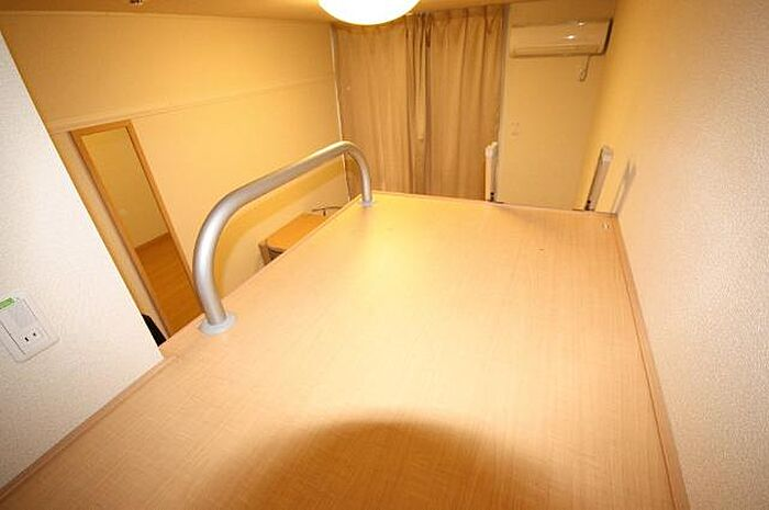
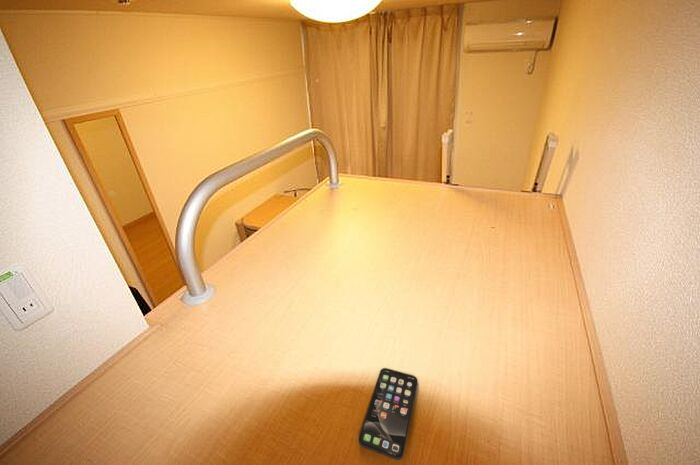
+ smartphone (390, 407)
